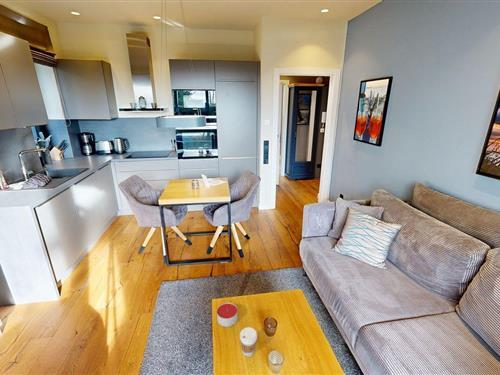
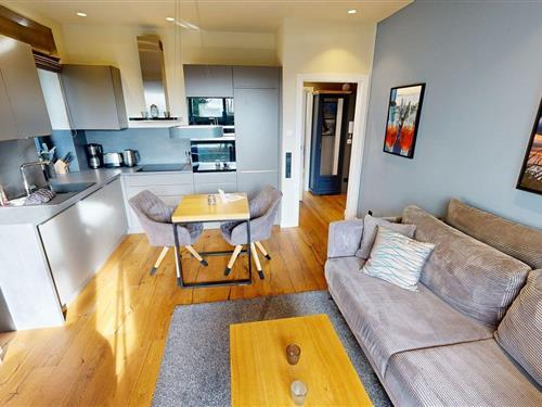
- coffee cup (248, 342)
- candle (227, 314)
